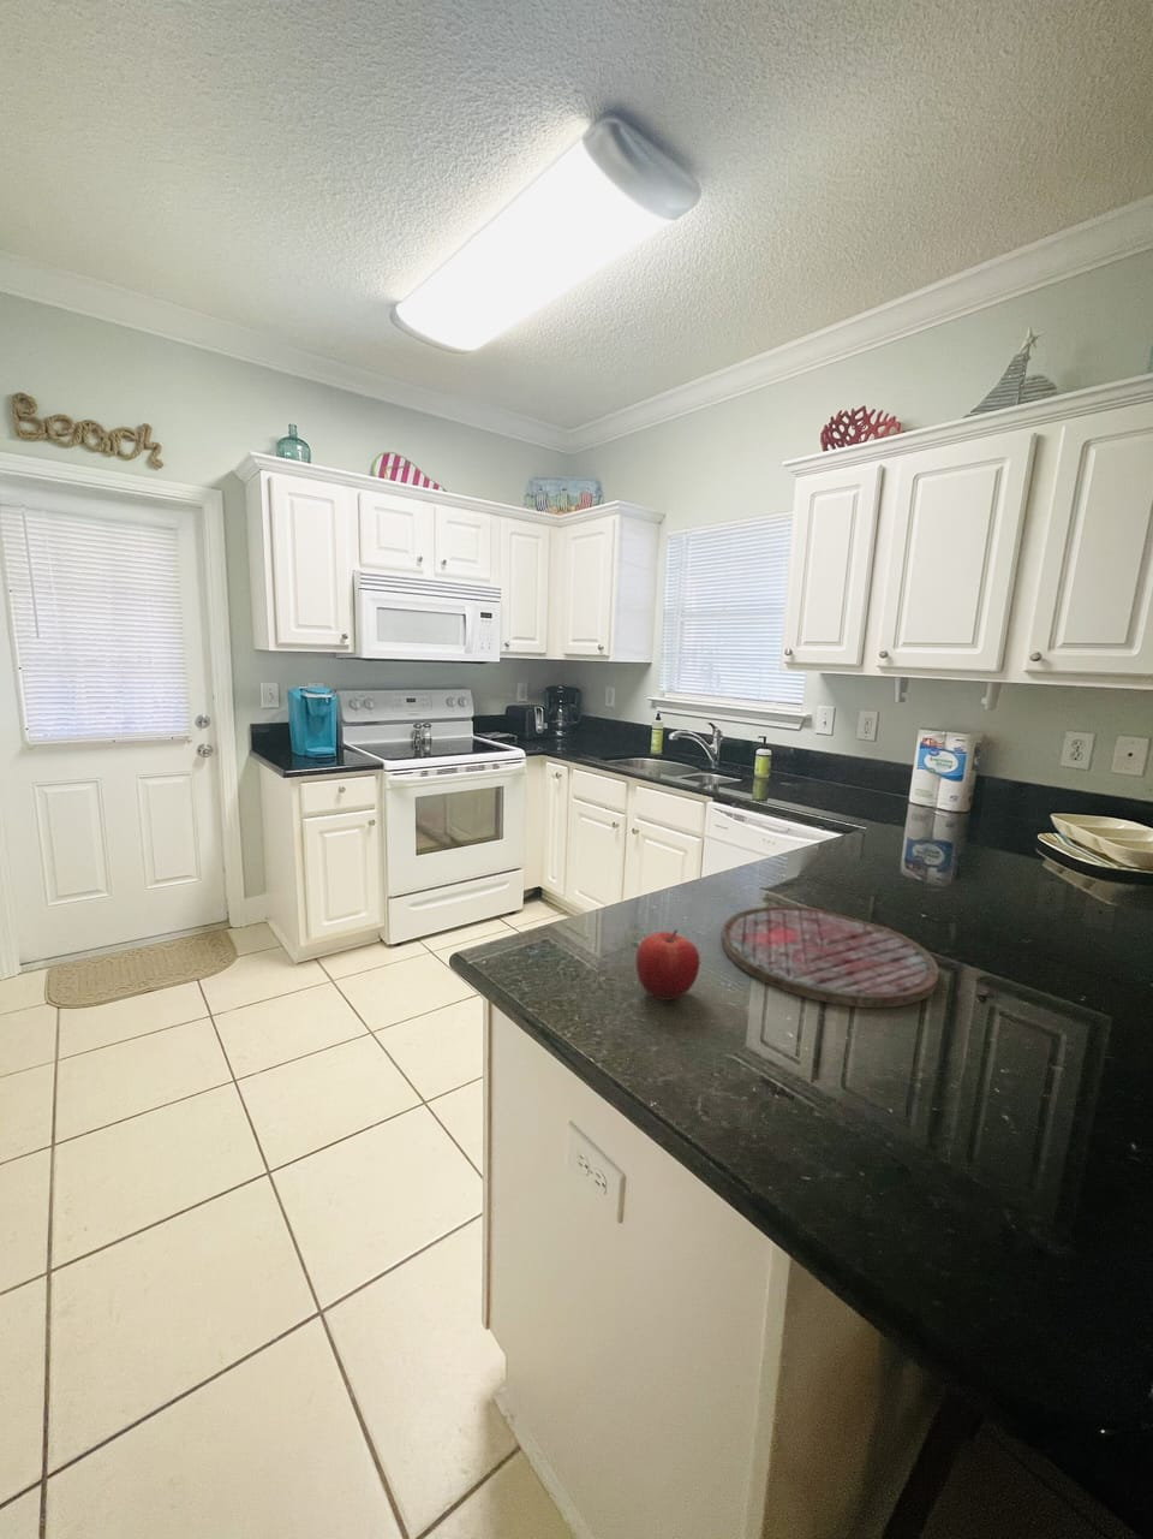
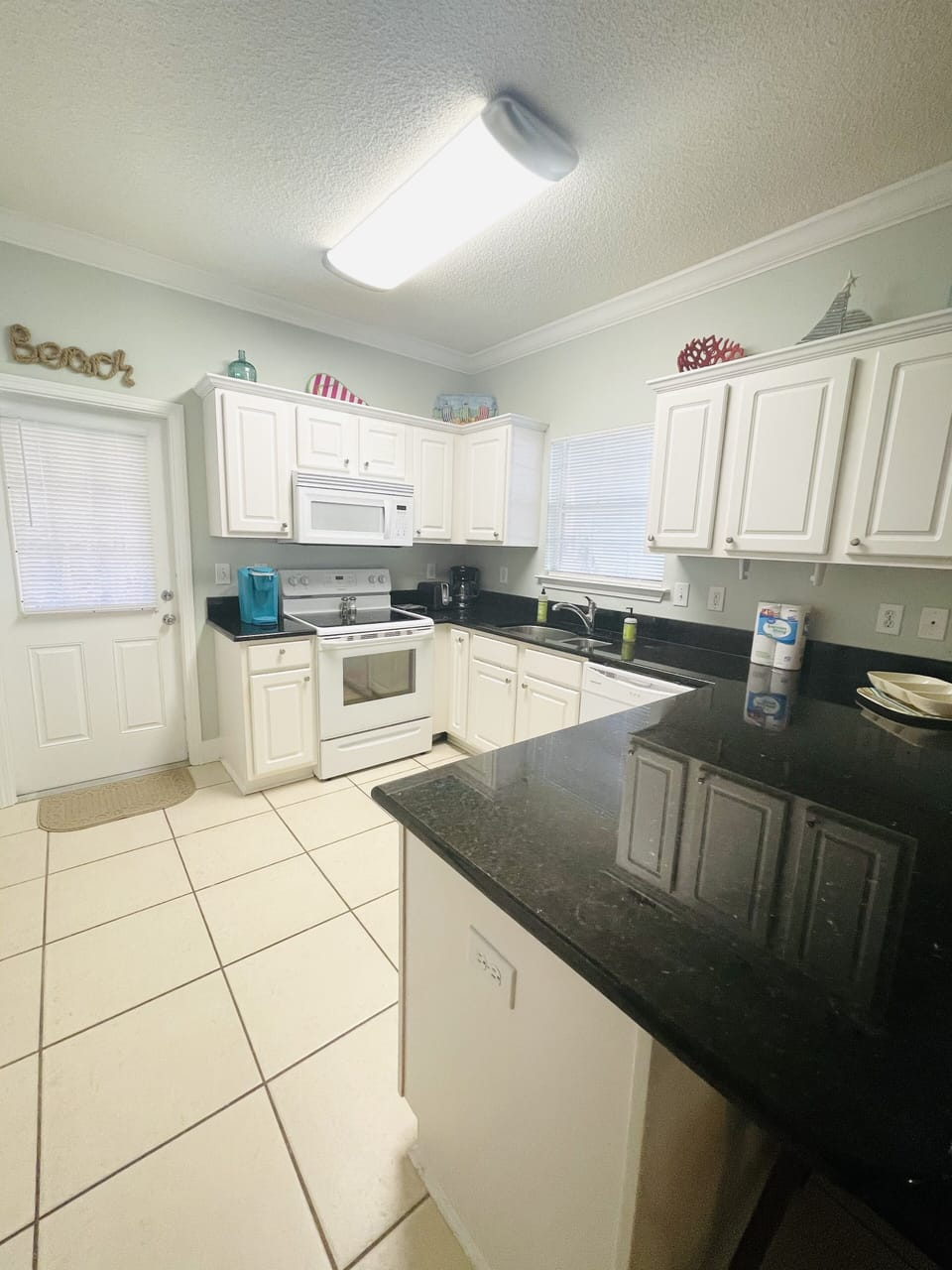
- cutting board (822, 949)
- fruit (666, 962)
